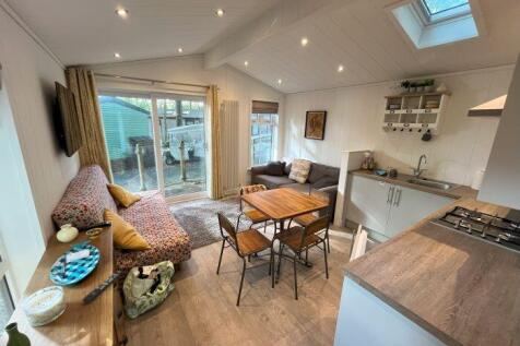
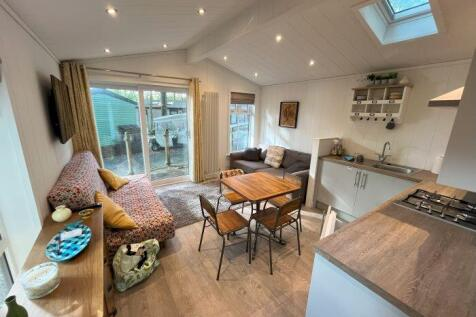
- remote control (105, 285)
